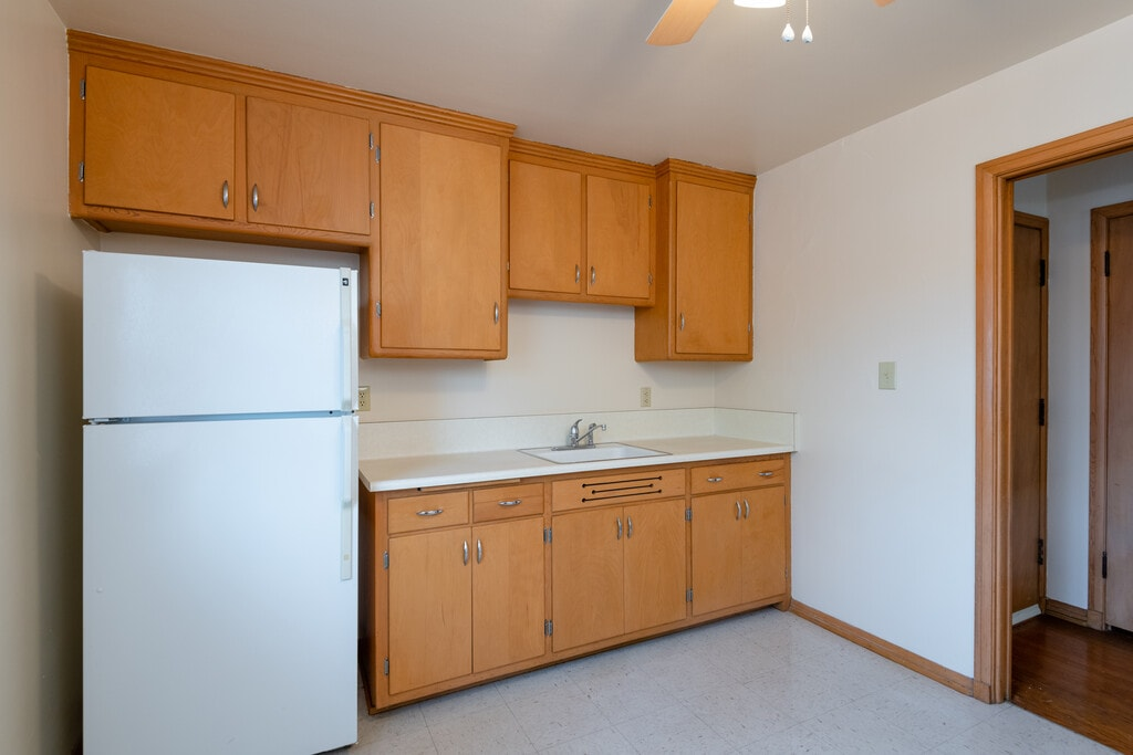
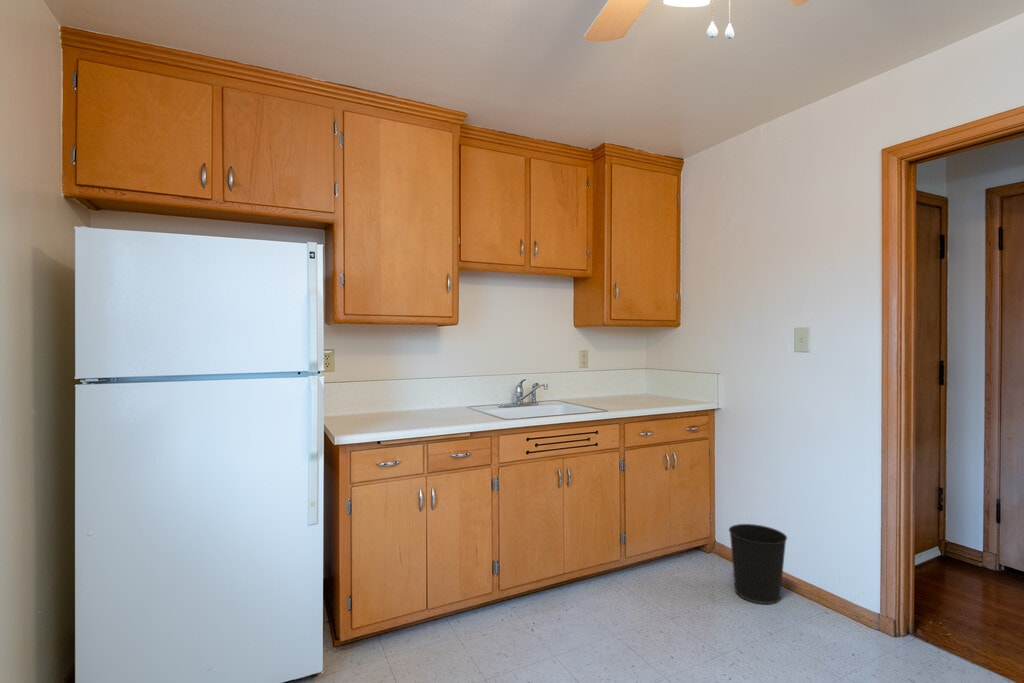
+ wastebasket (757, 563)
